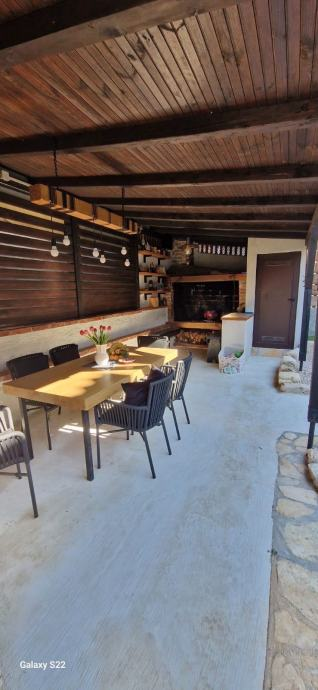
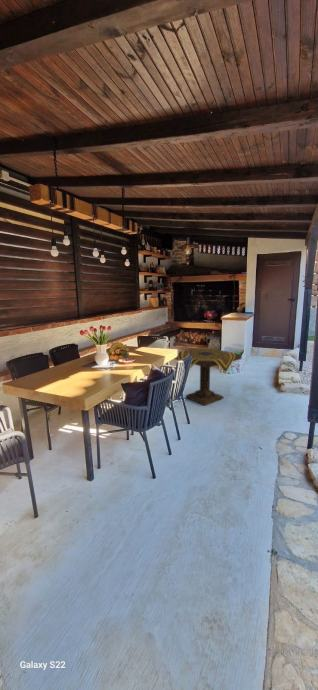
+ side table (204, 376)
